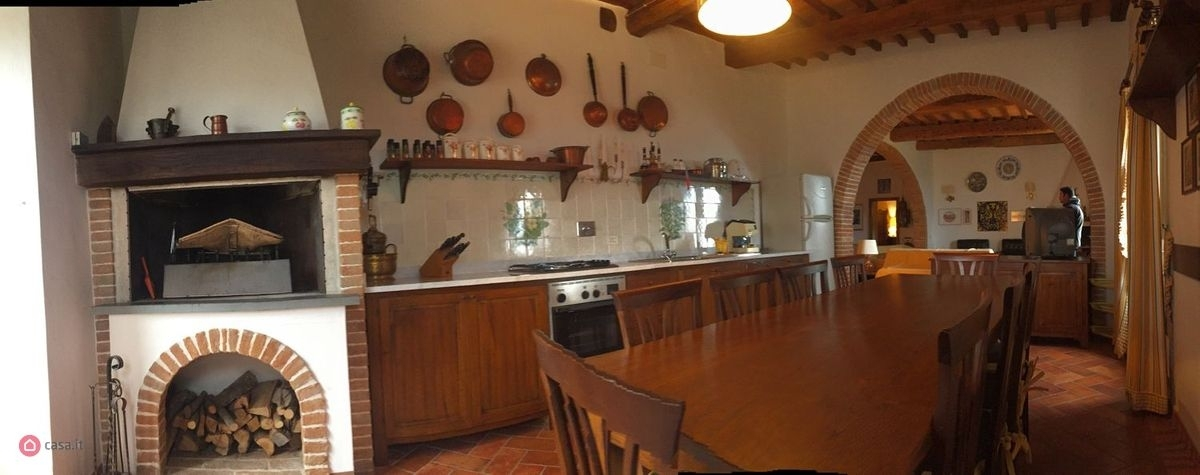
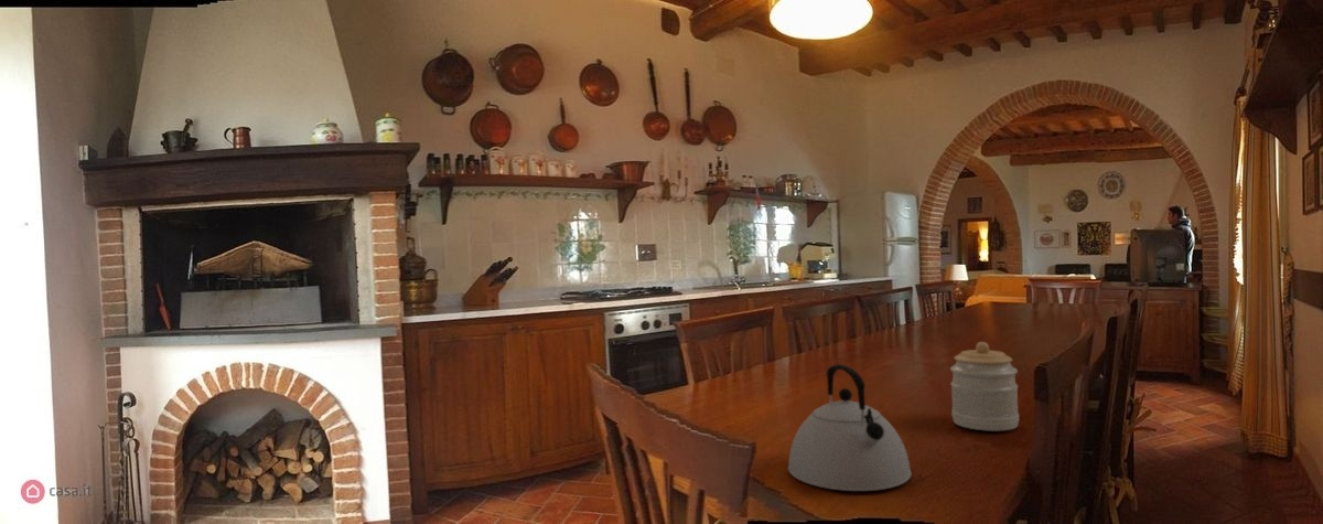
+ kettle (847, 418)
+ jar (983, 383)
